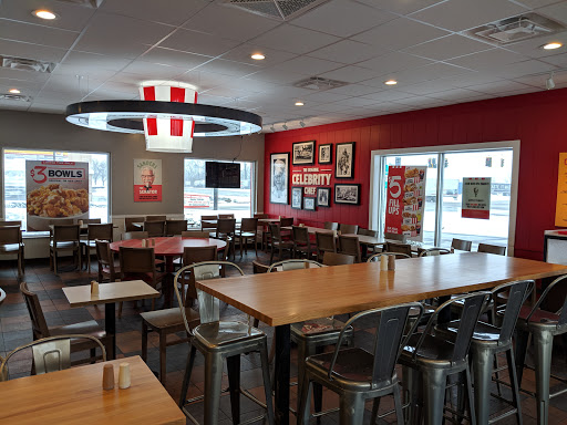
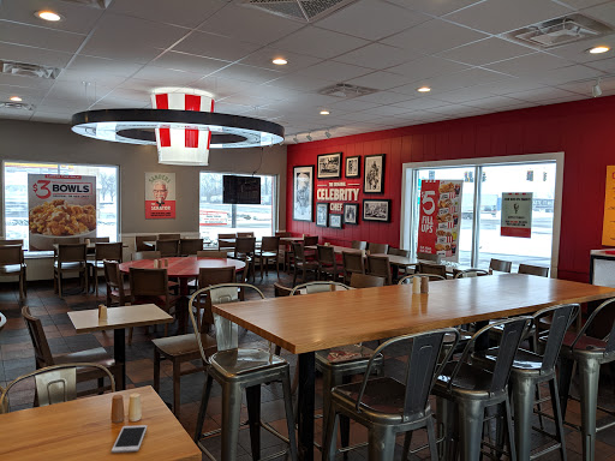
+ cell phone (130, 437)
